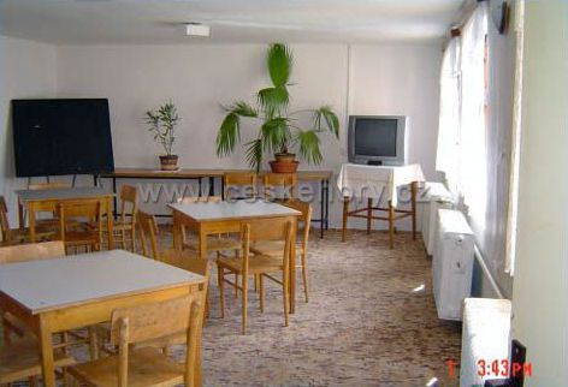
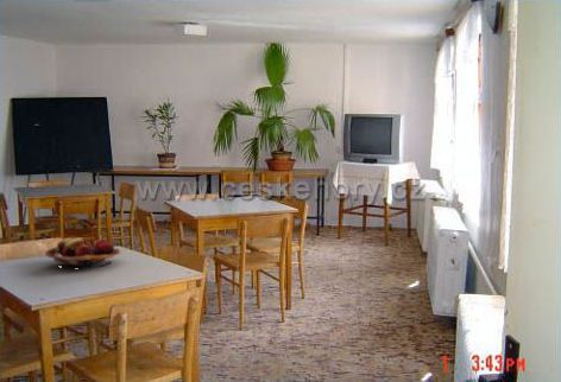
+ fruit basket (82, 250)
